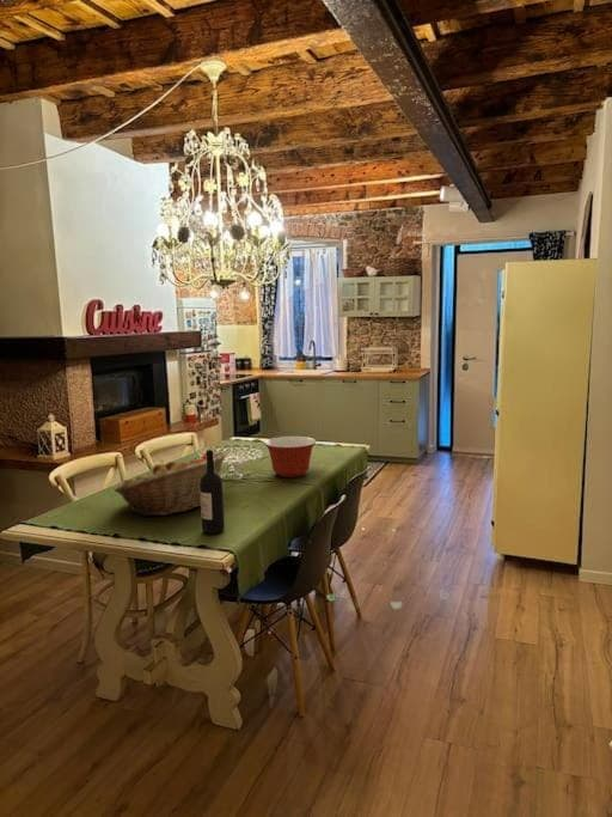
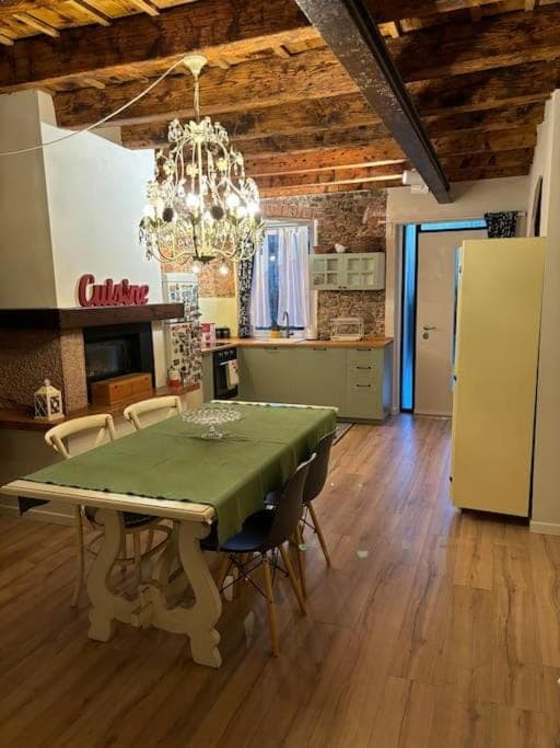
- wine bottle (210, 490)
- fruit basket (175, 478)
- mixing bowl (290, 457)
